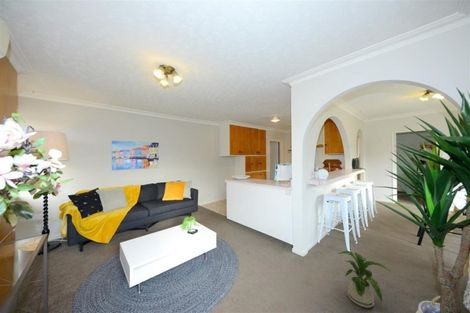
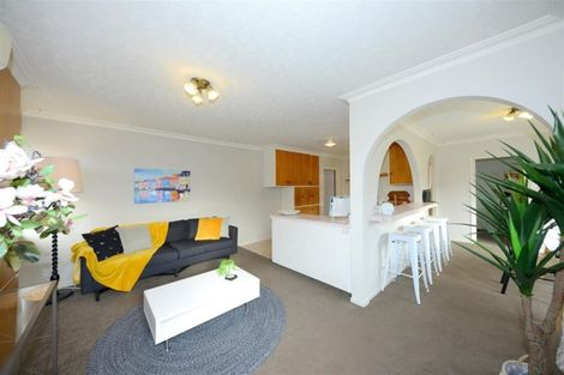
- house plant (363, 273)
